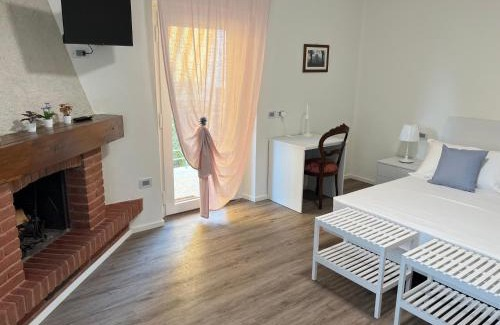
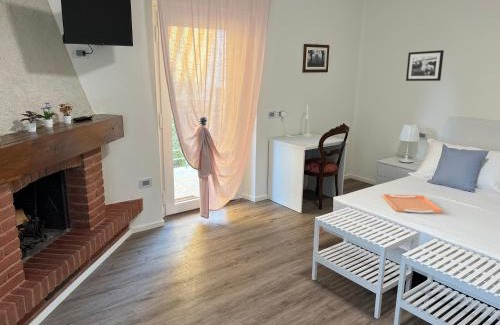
+ serving tray (410, 203)
+ picture frame (424, 66)
